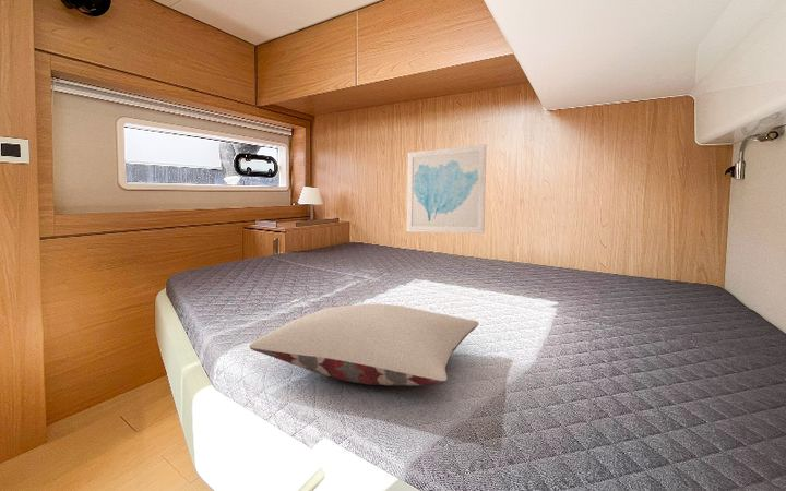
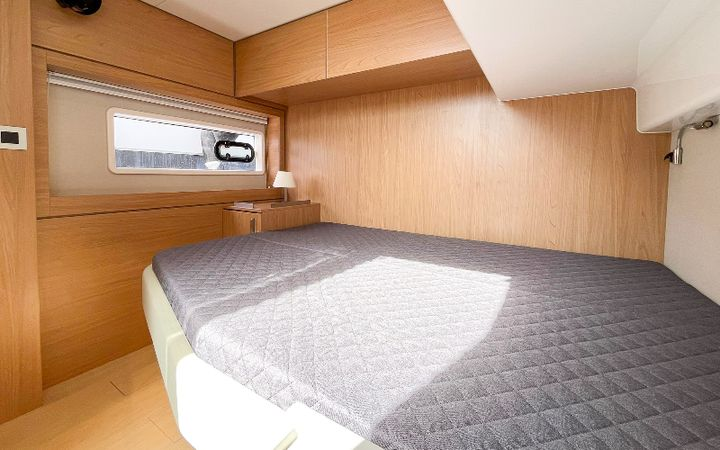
- pillow (379, 333)
- wall art (443, 191)
